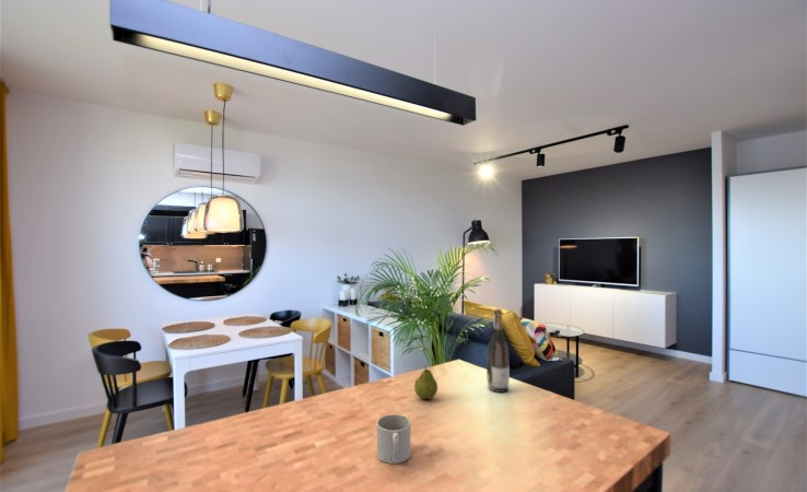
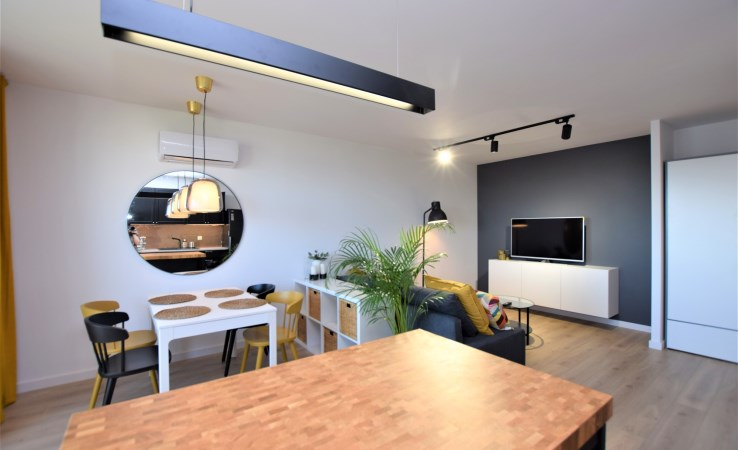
- fruit (425, 380)
- wine bottle (498, 349)
- mug (394, 441)
